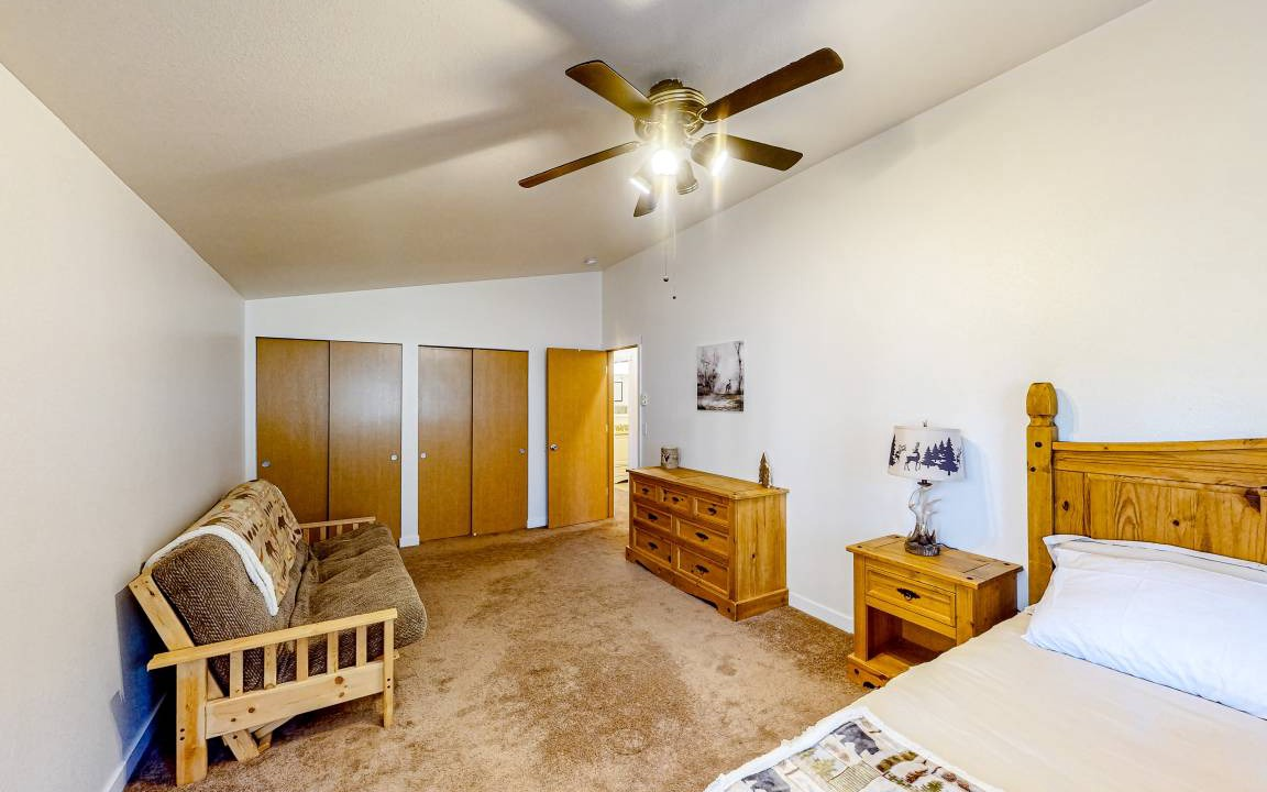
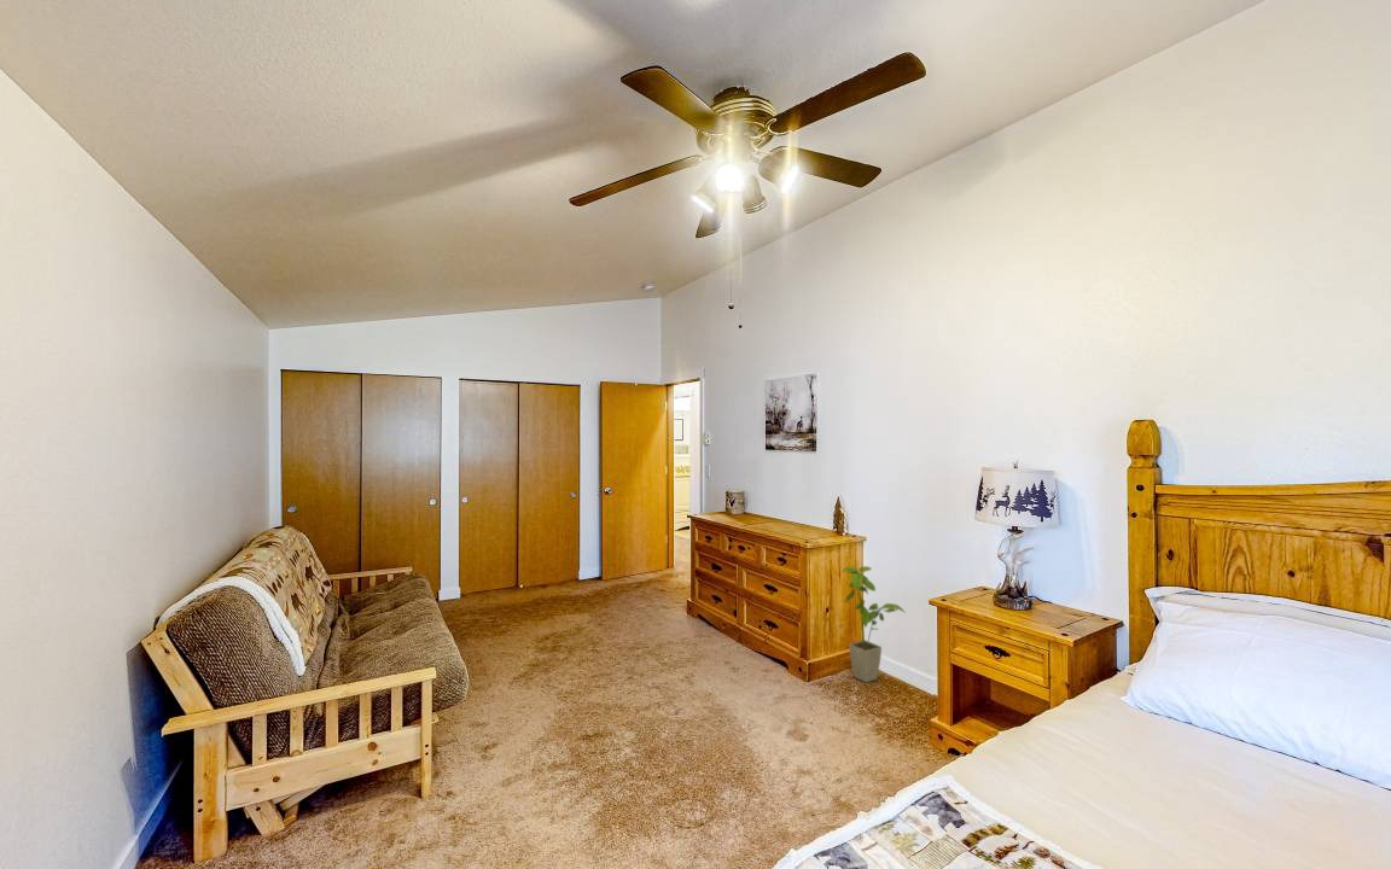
+ house plant (867, 623)
